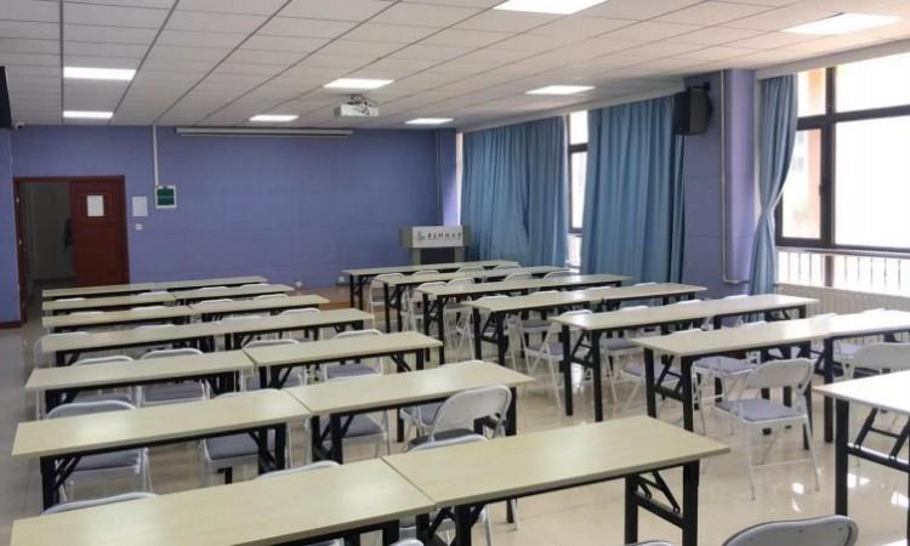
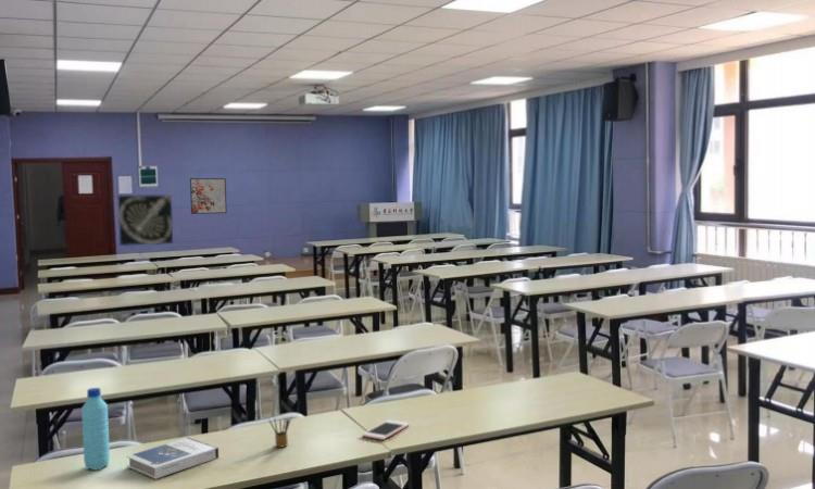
+ hardback book (173, 456)
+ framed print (208, 196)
+ pencil box (280, 430)
+ water bottle (95, 427)
+ map (146, 220)
+ cell phone (386, 429)
